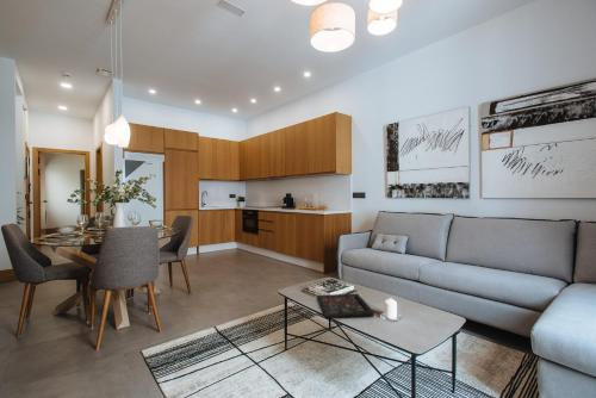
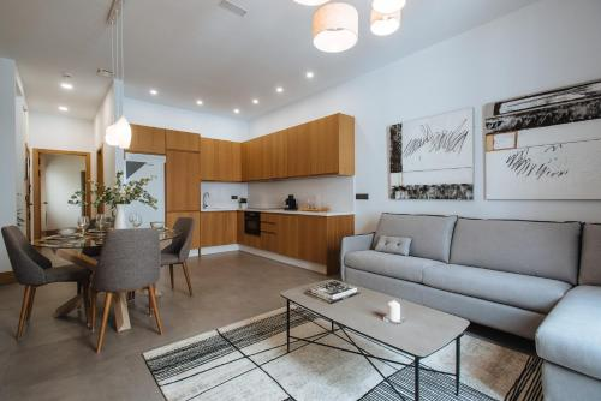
- decorative tray (342, 304)
